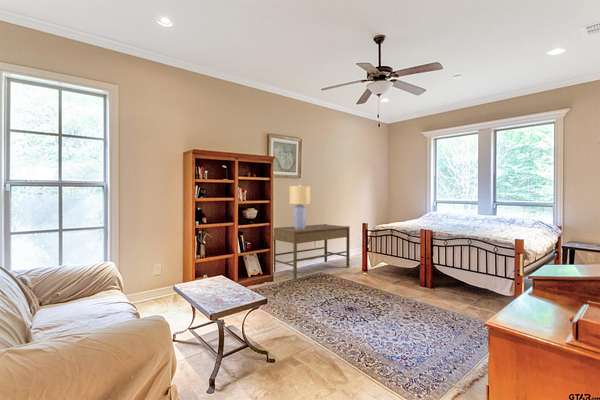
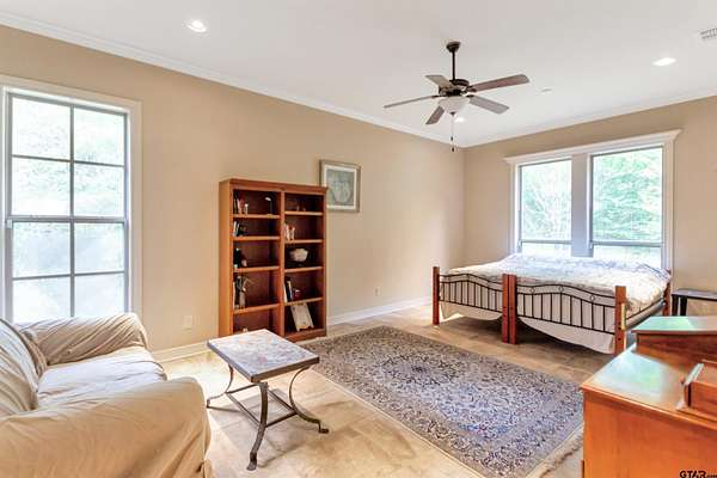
- bench (312, 249)
- lamp (299, 206)
